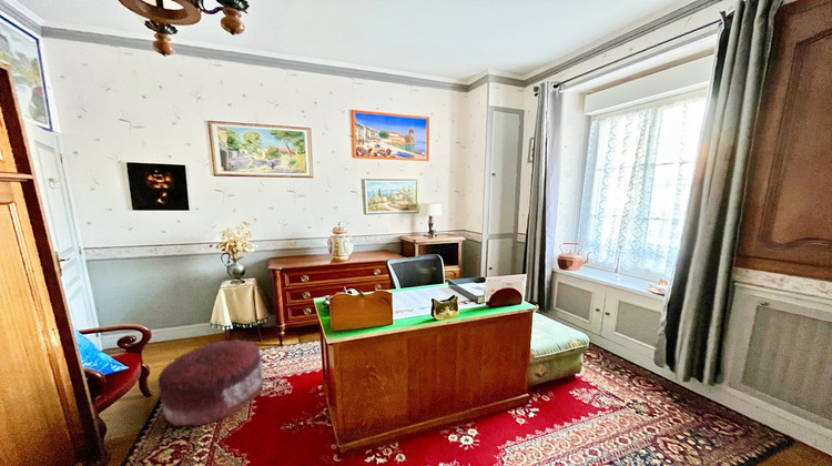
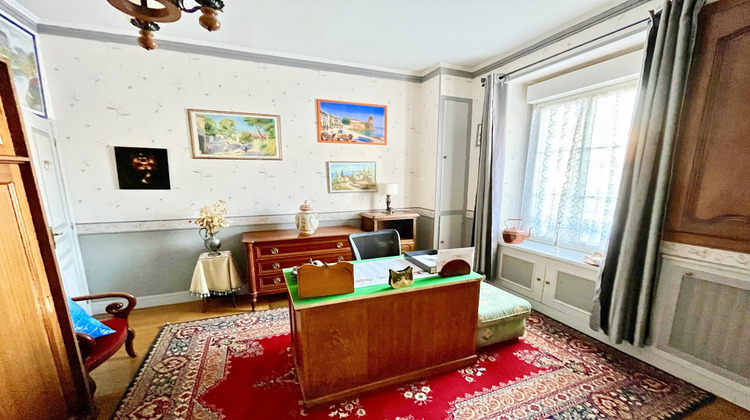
- pouf (215, 375)
